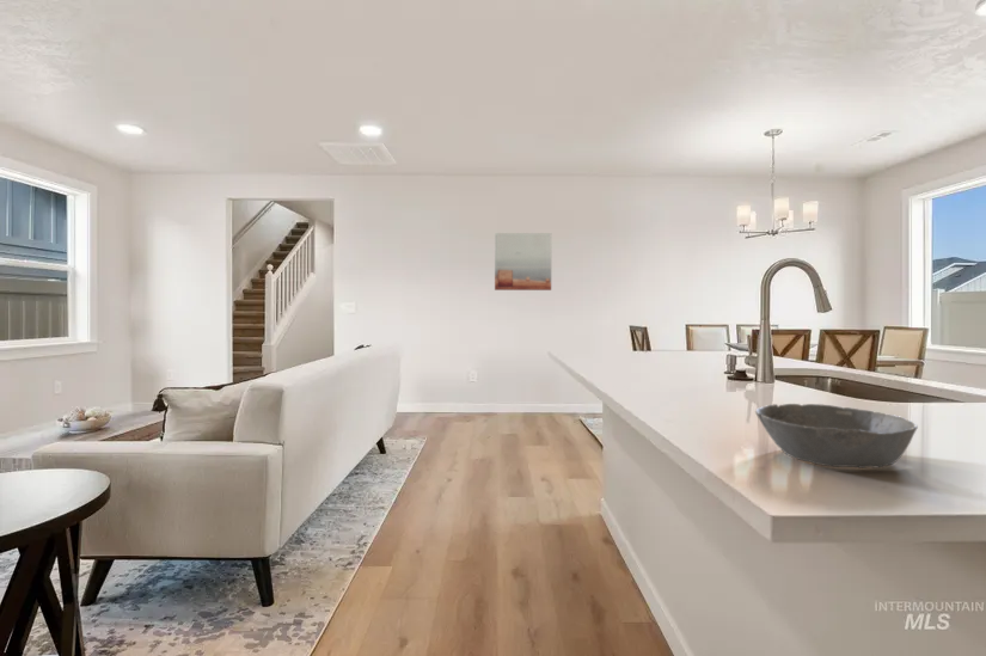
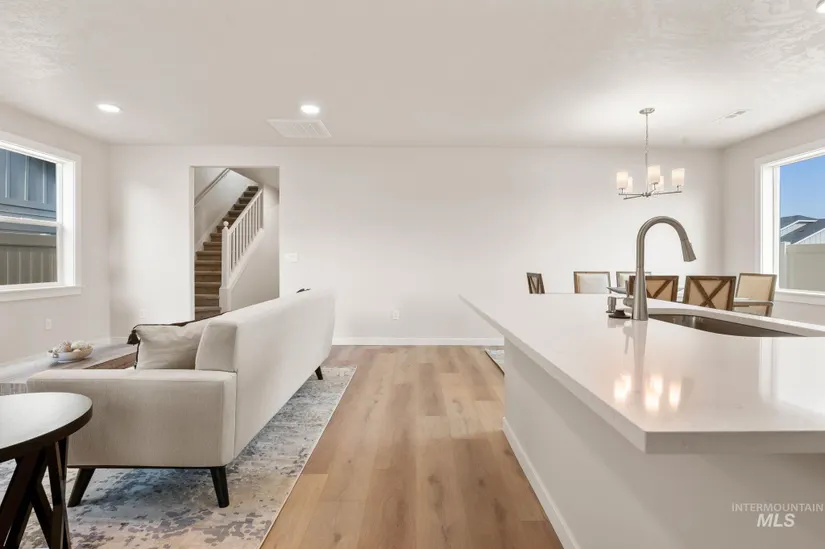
- bowl (831, 434)
- wall art (522, 262)
